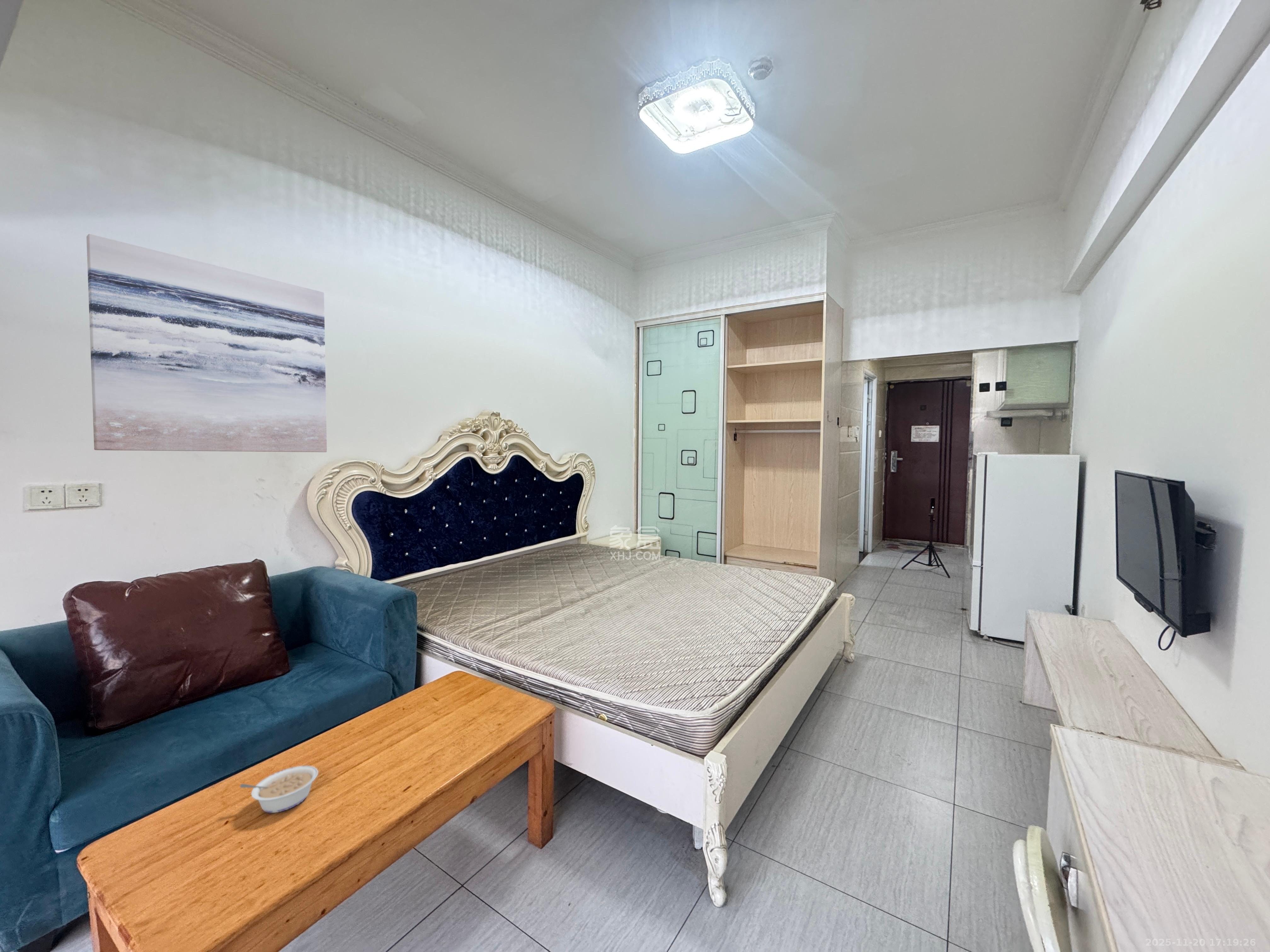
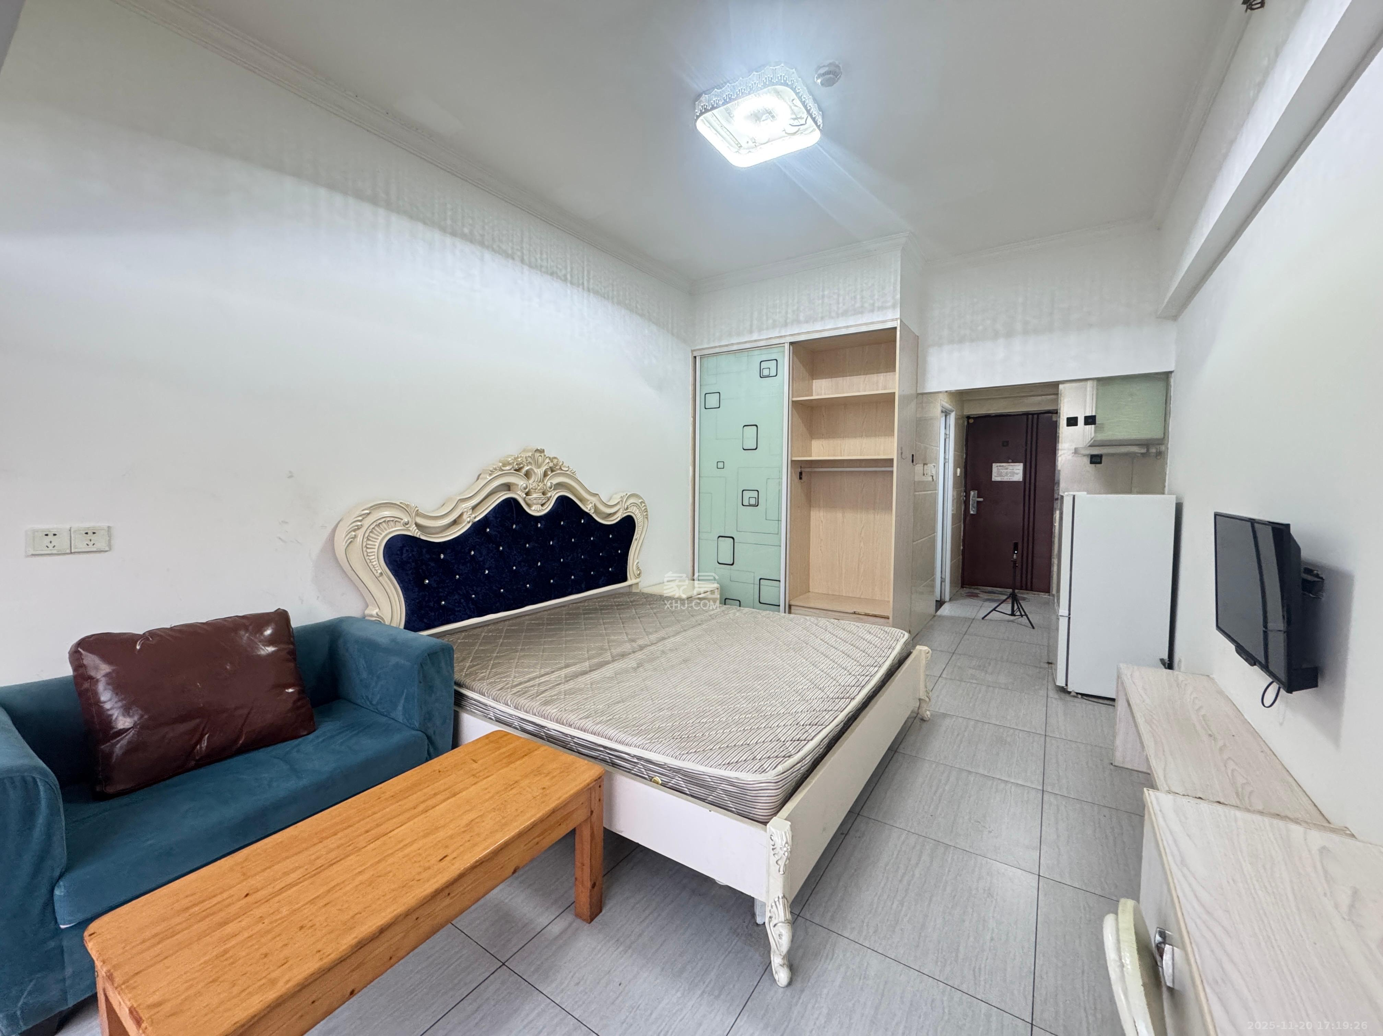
- wall art (224, 360)
- legume (283, 790)
